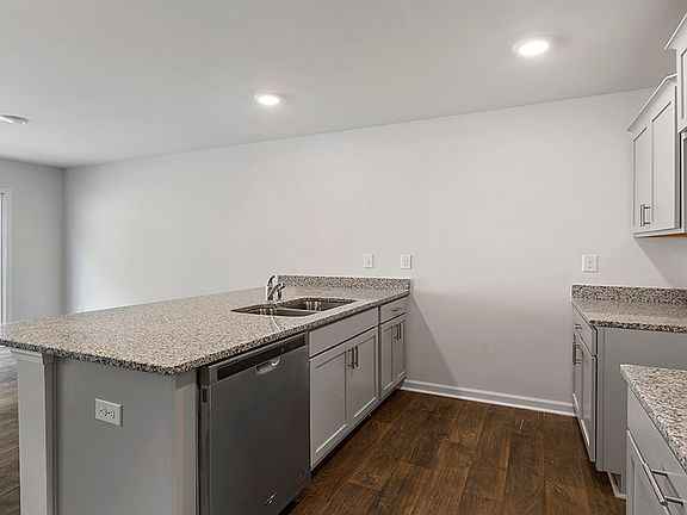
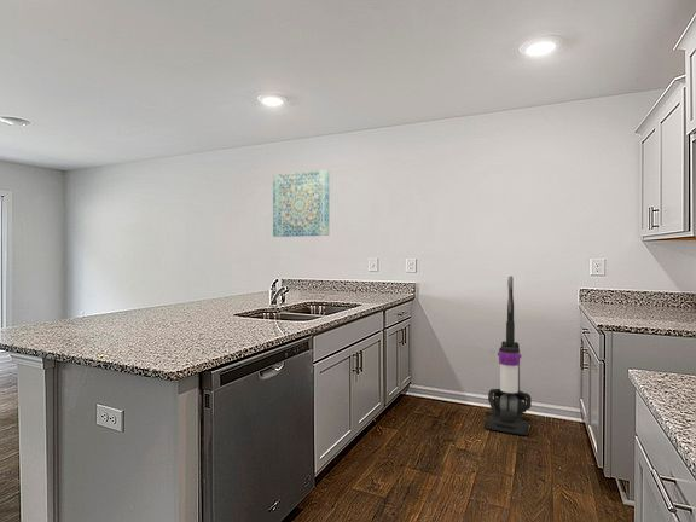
+ wall art (300, 204)
+ vacuum cleaner (509, 349)
